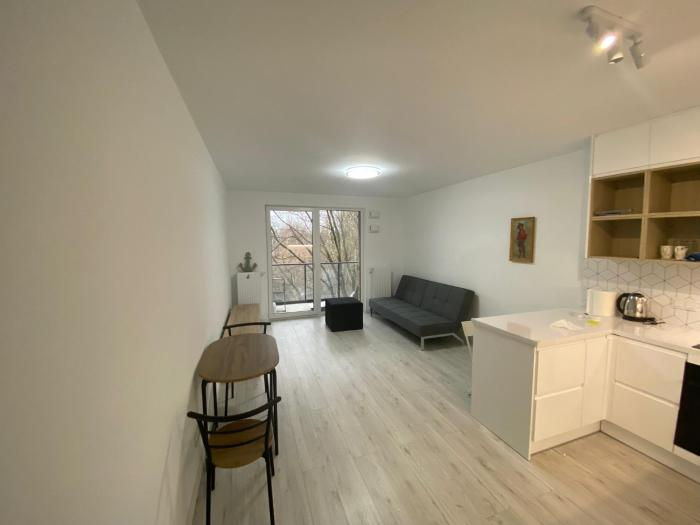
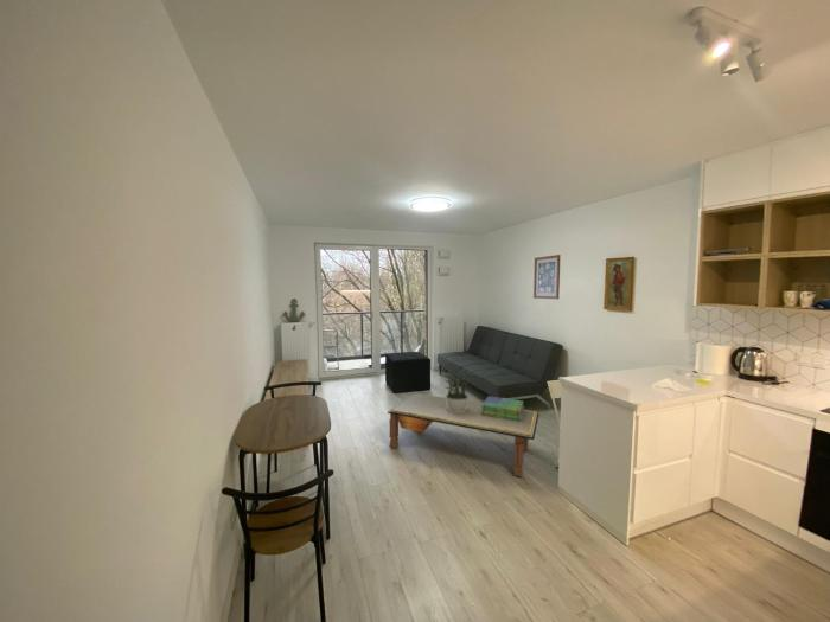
+ wall art (545, 277)
+ coffee table (464, 427)
+ stack of books (503, 406)
+ potted plant (458, 389)
